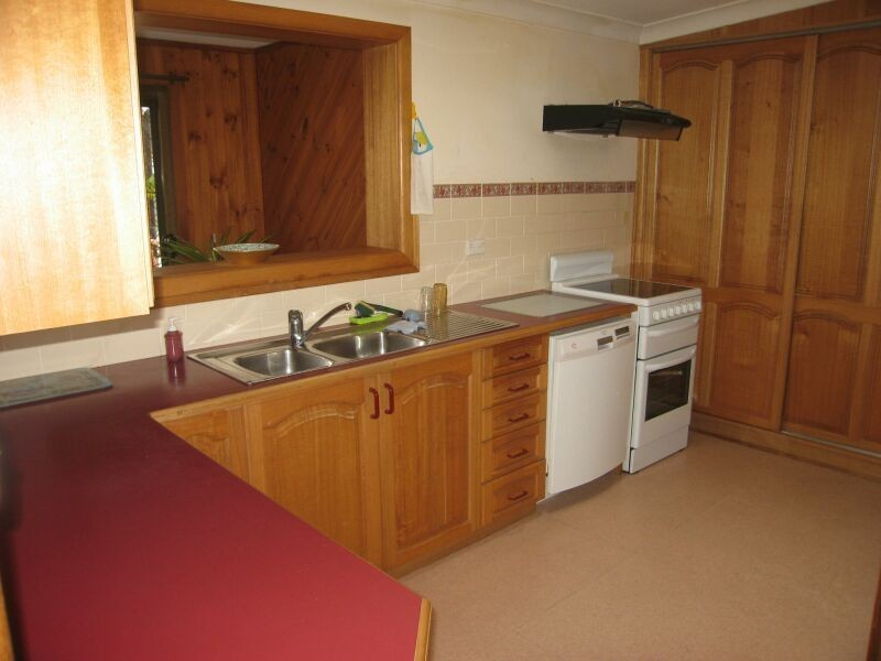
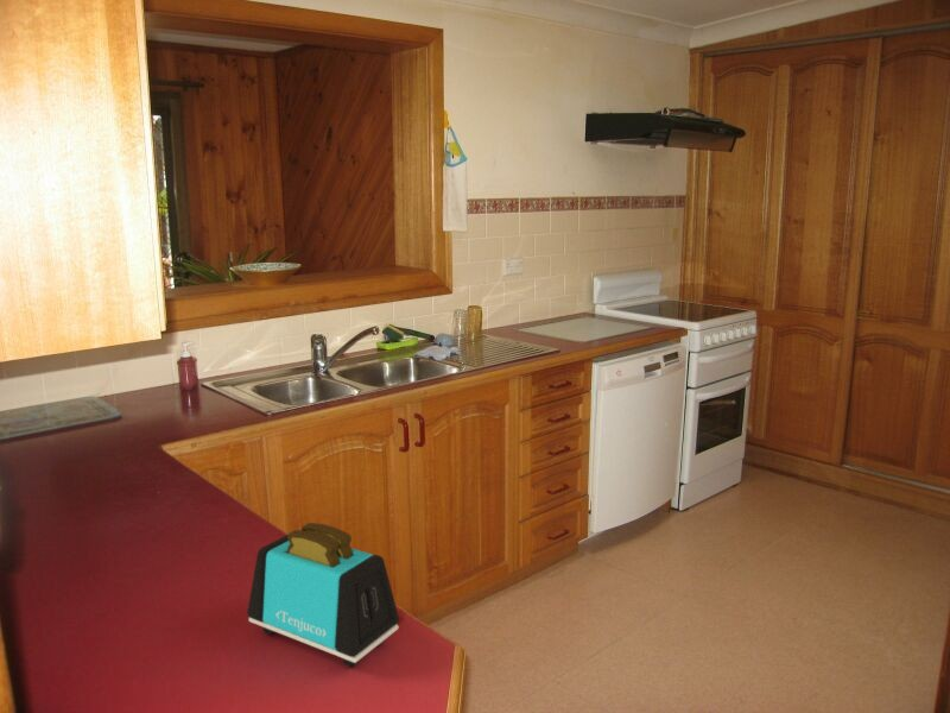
+ toaster (321, 585)
